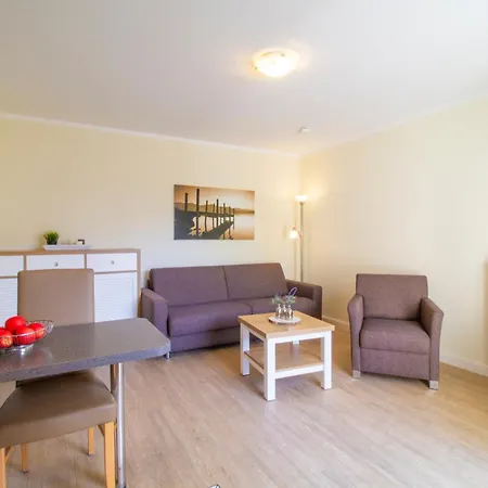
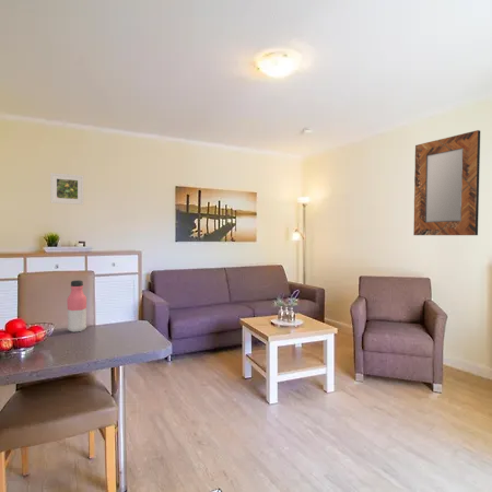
+ water bottle (77, 305)
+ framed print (67, 188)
+ home mirror (444, 187)
